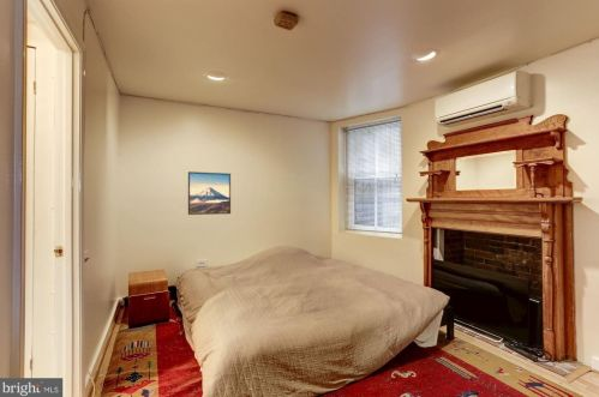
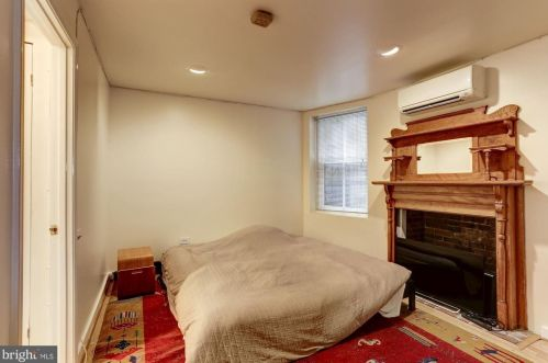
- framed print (209, 193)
